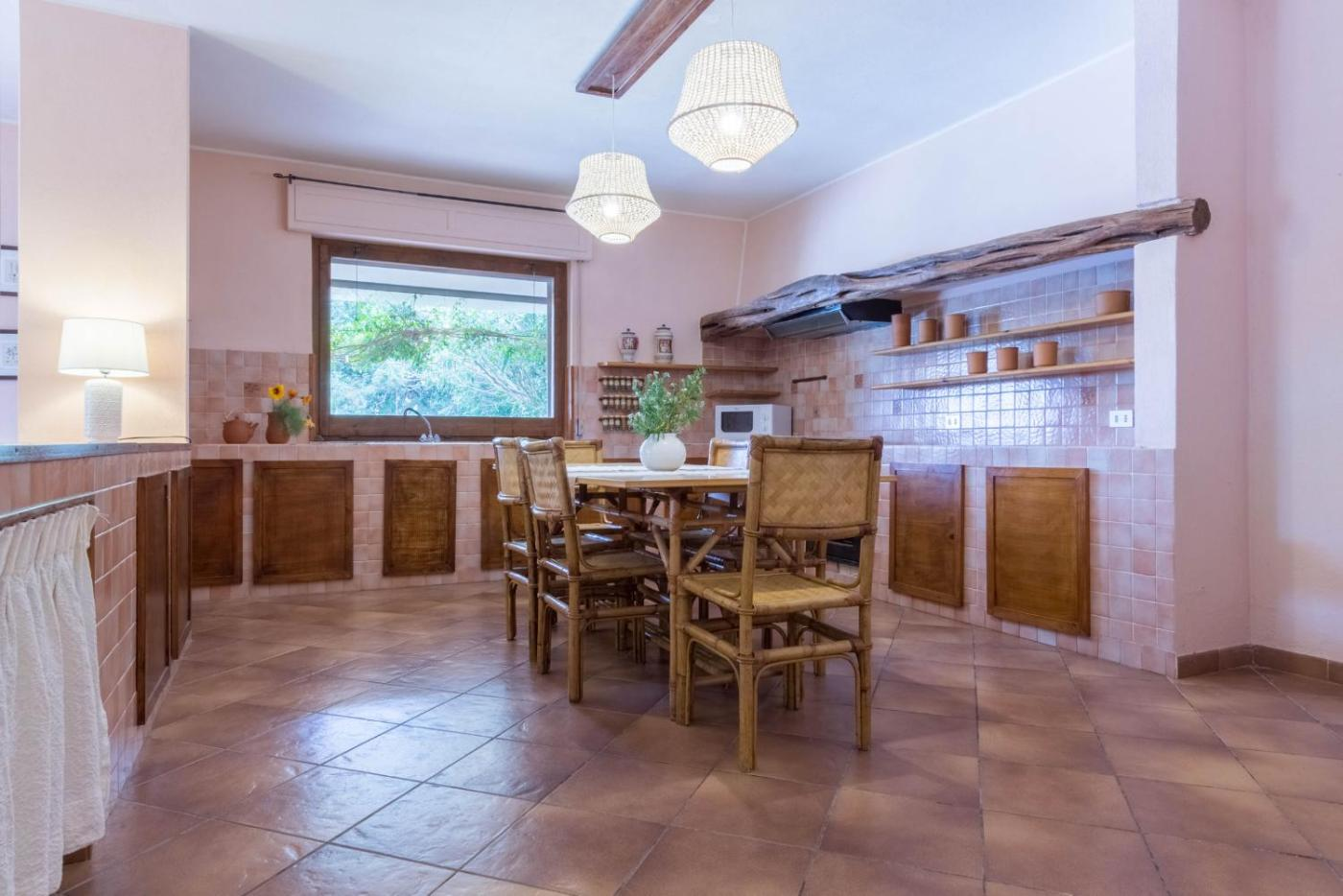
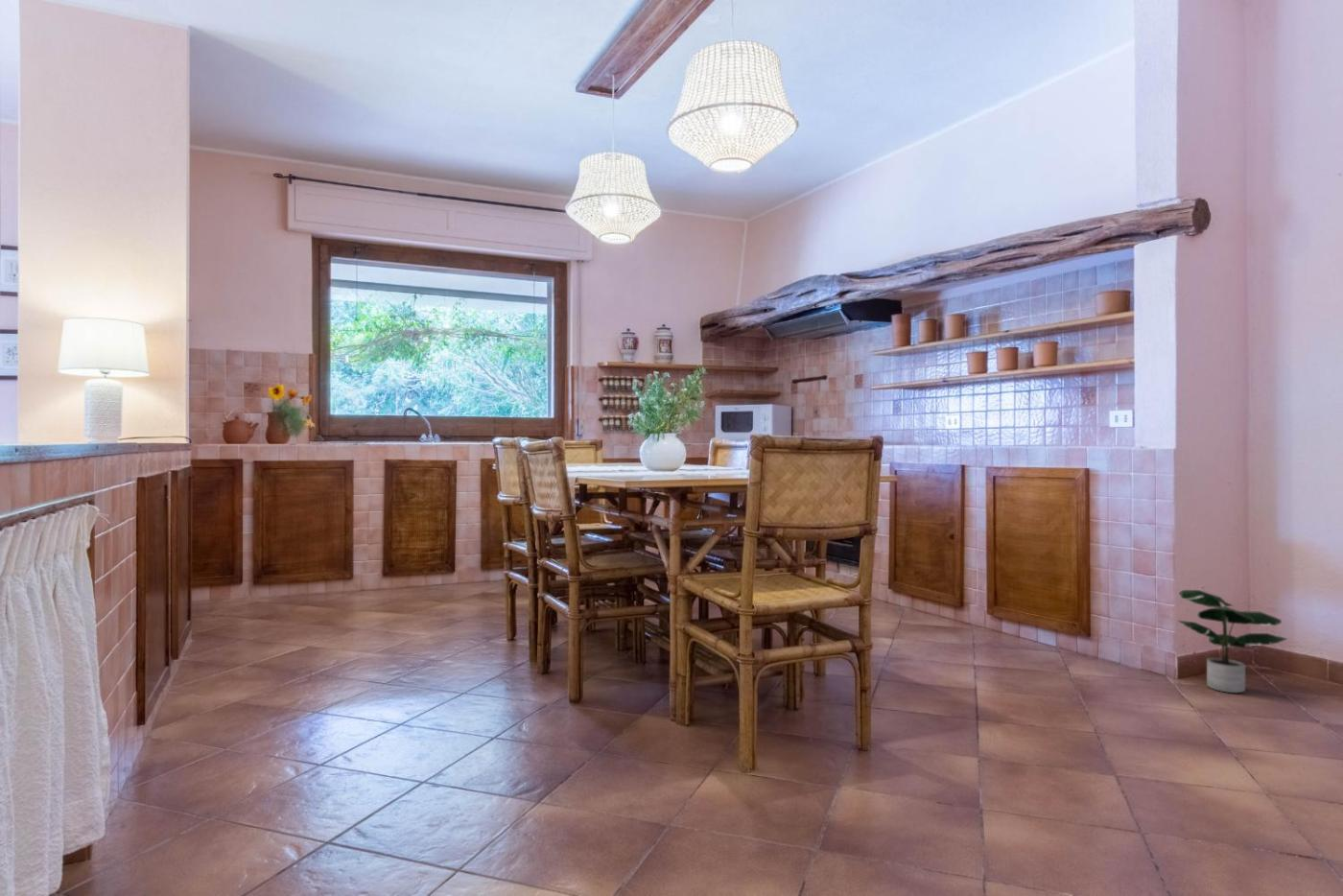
+ potted plant (1228, 641)
